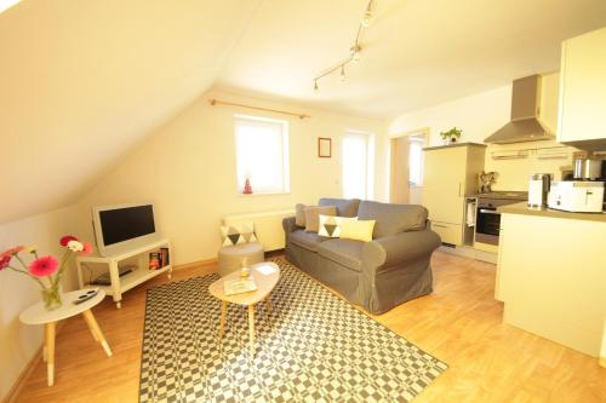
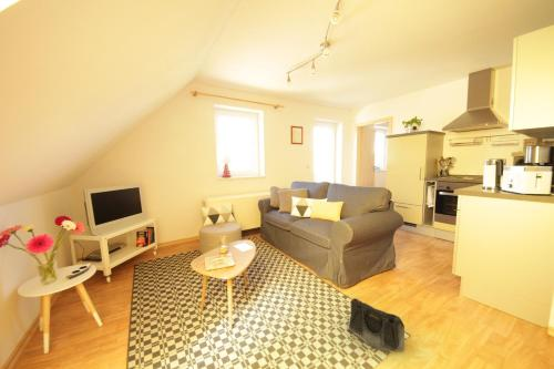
+ saddlebag (375, 320)
